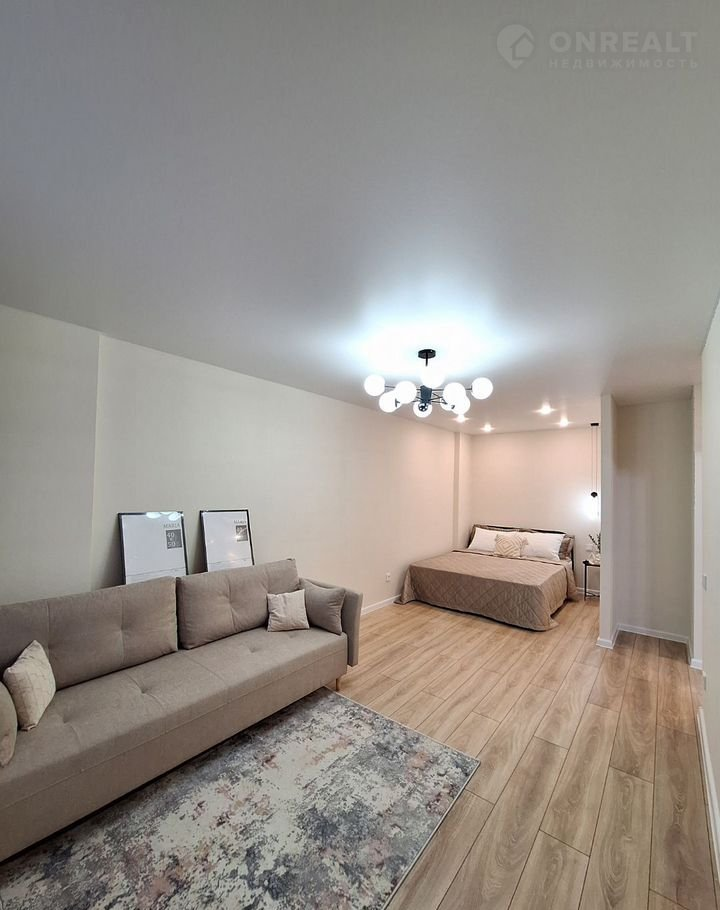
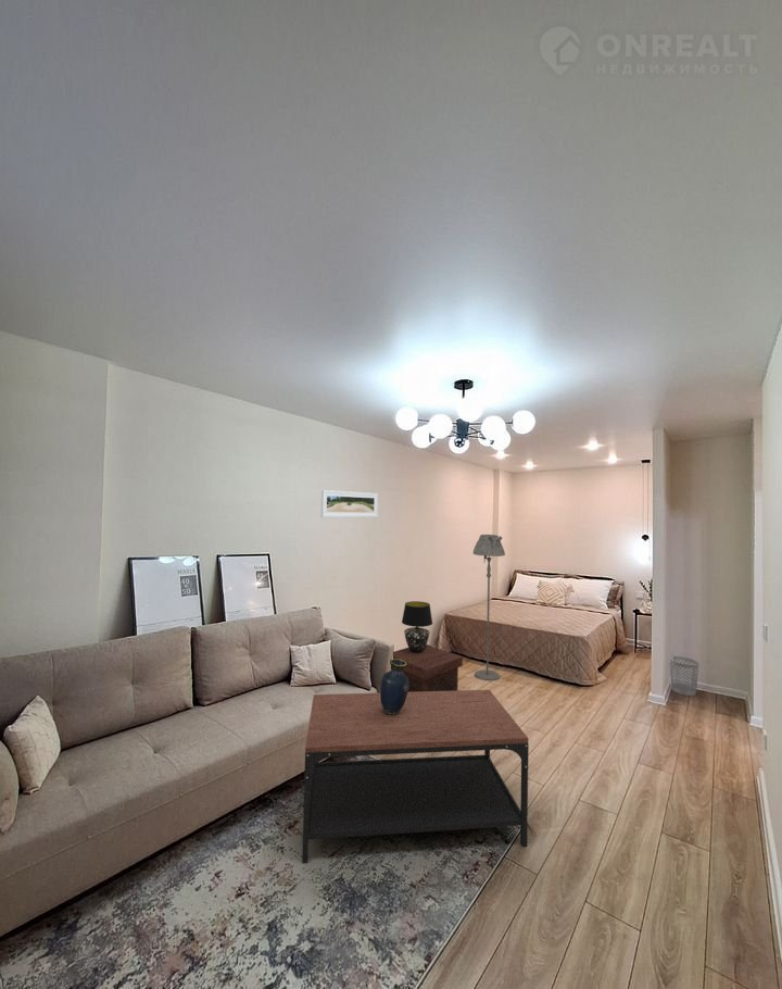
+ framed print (351, 504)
+ vase (394, 686)
+ wastebasket (683, 675)
+ table lamp (416, 627)
+ floor lamp (488, 604)
+ side table (424, 685)
+ coffee table (409, 764)
